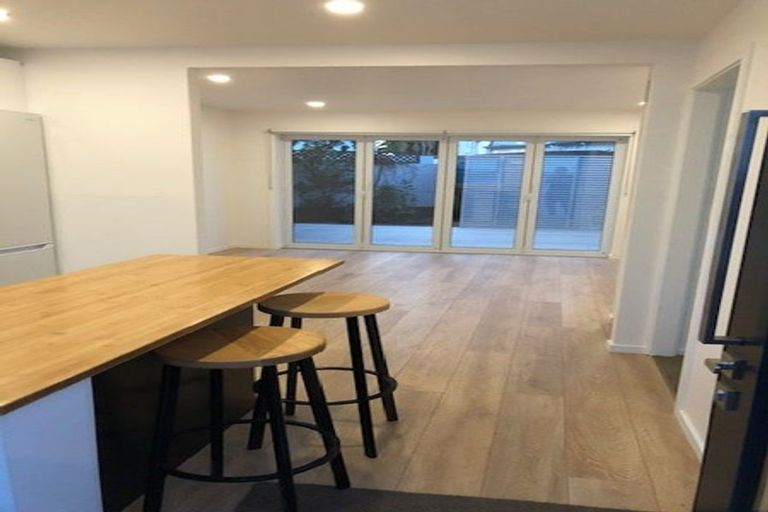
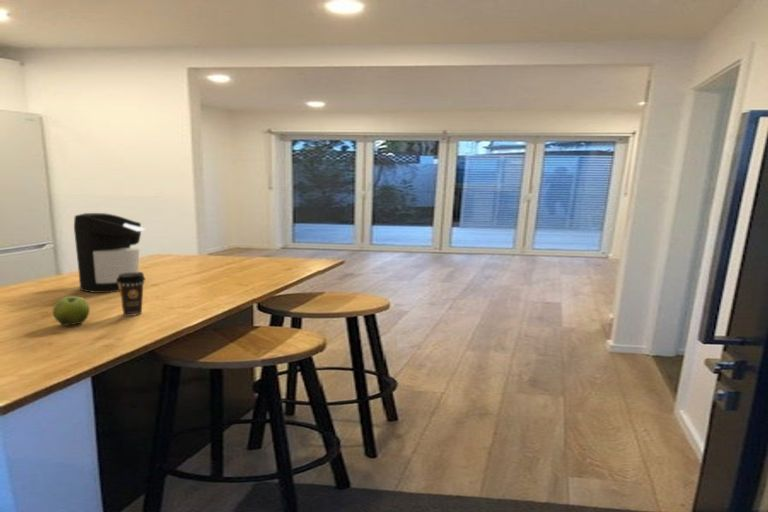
+ coffee cup (131, 294)
+ fruit (71, 310)
+ coffee maker (113, 249)
